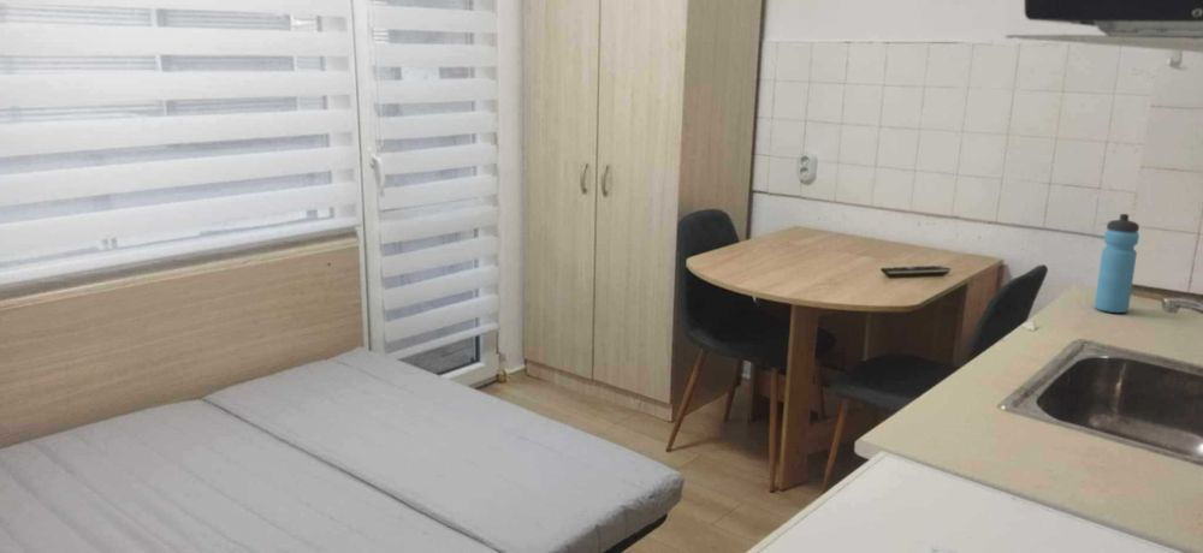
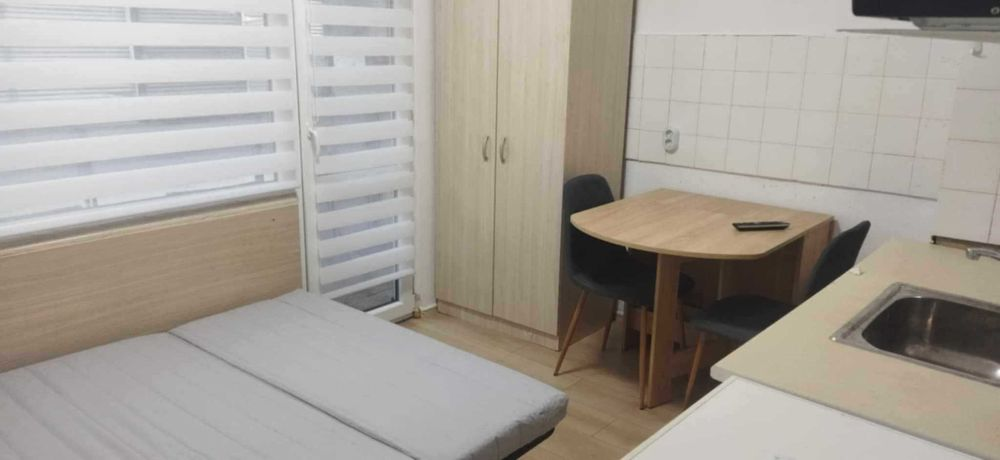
- water bottle (1118, 262)
